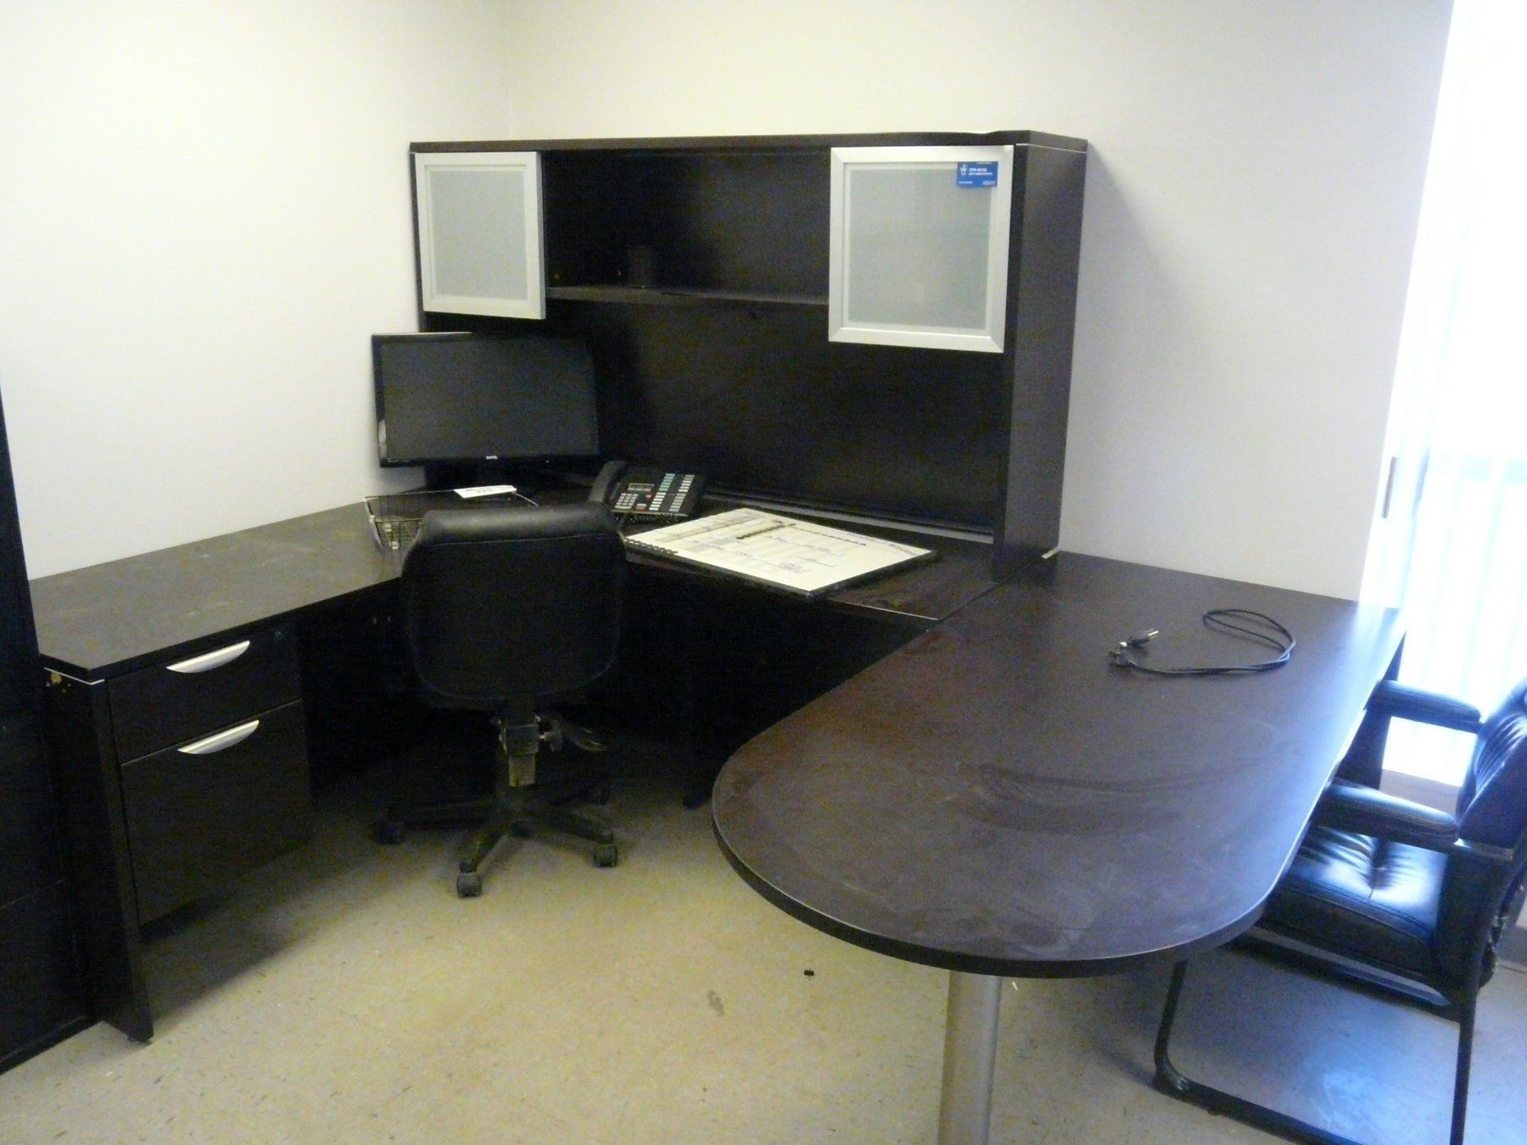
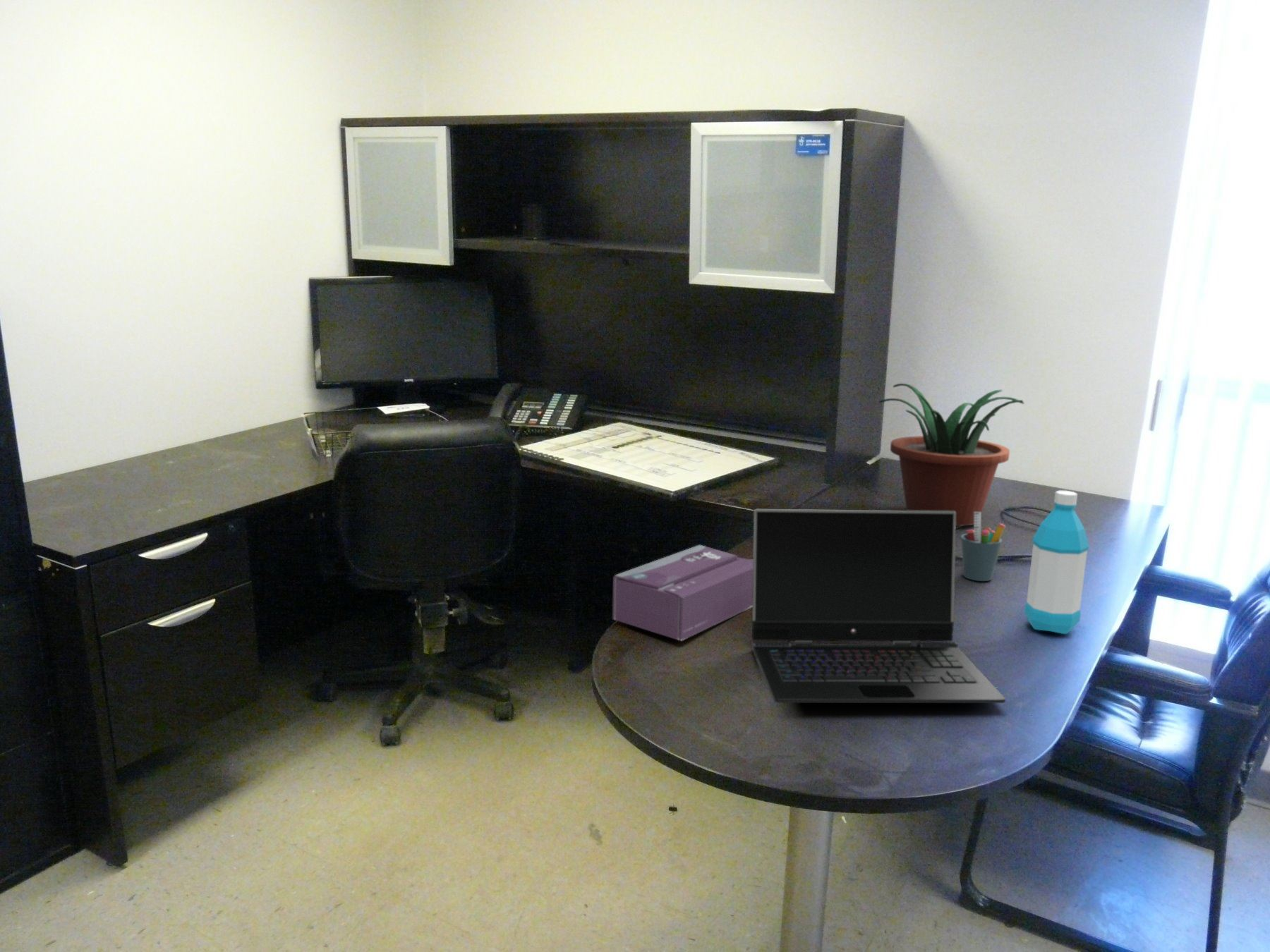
+ potted plant (949, 453)
+ pen holder (981, 547)
+ water bottle (1058, 561)
+ tissue box (690, 589)
+ laptop computer (871, 603)
